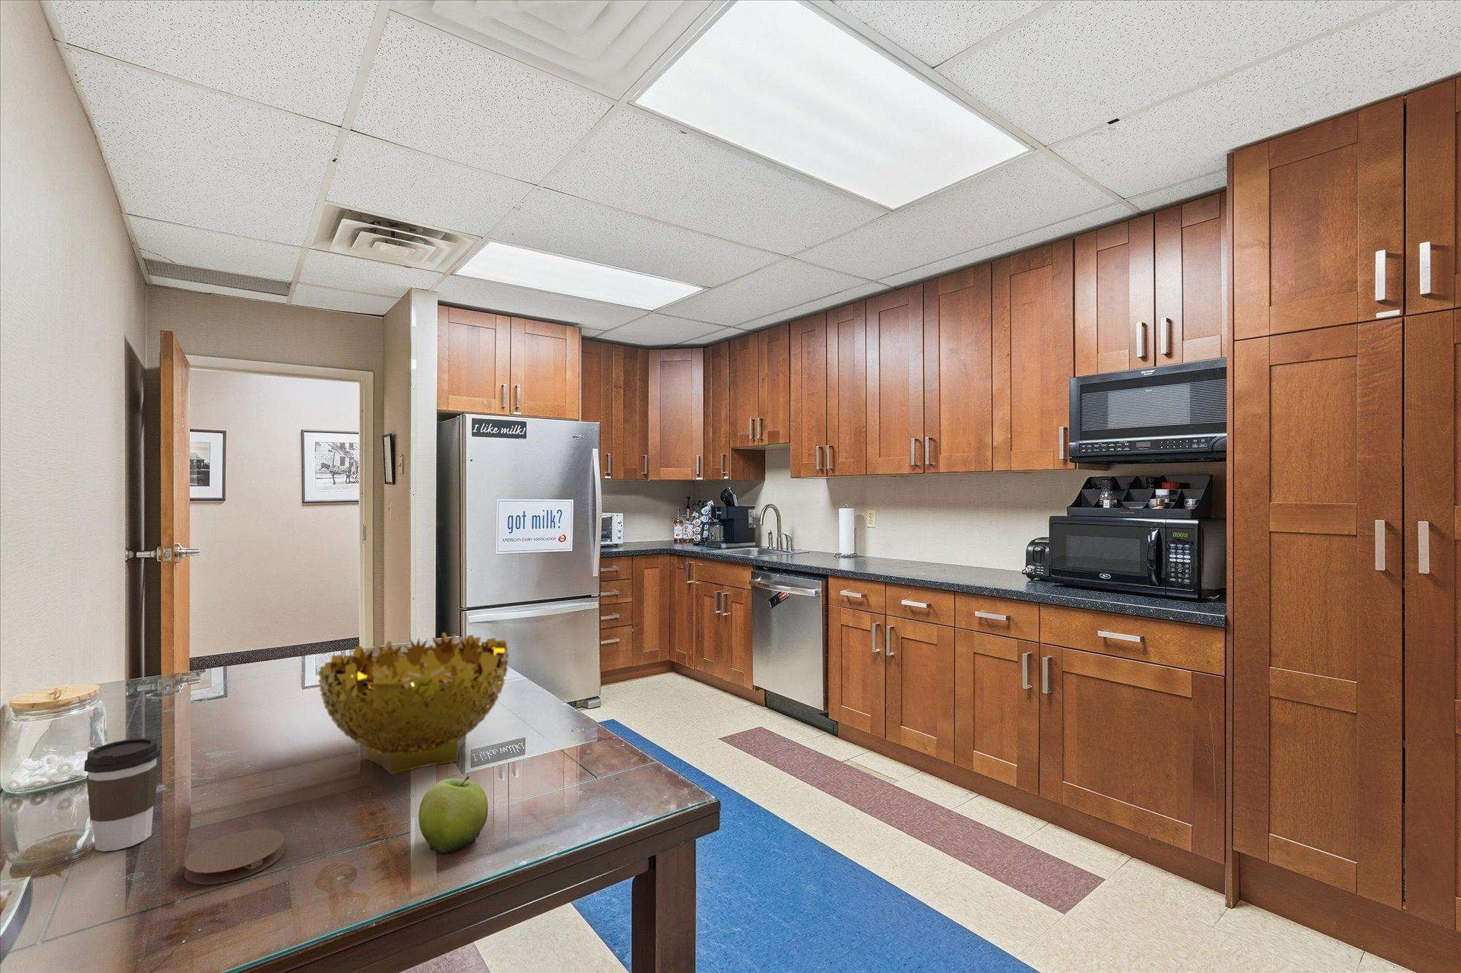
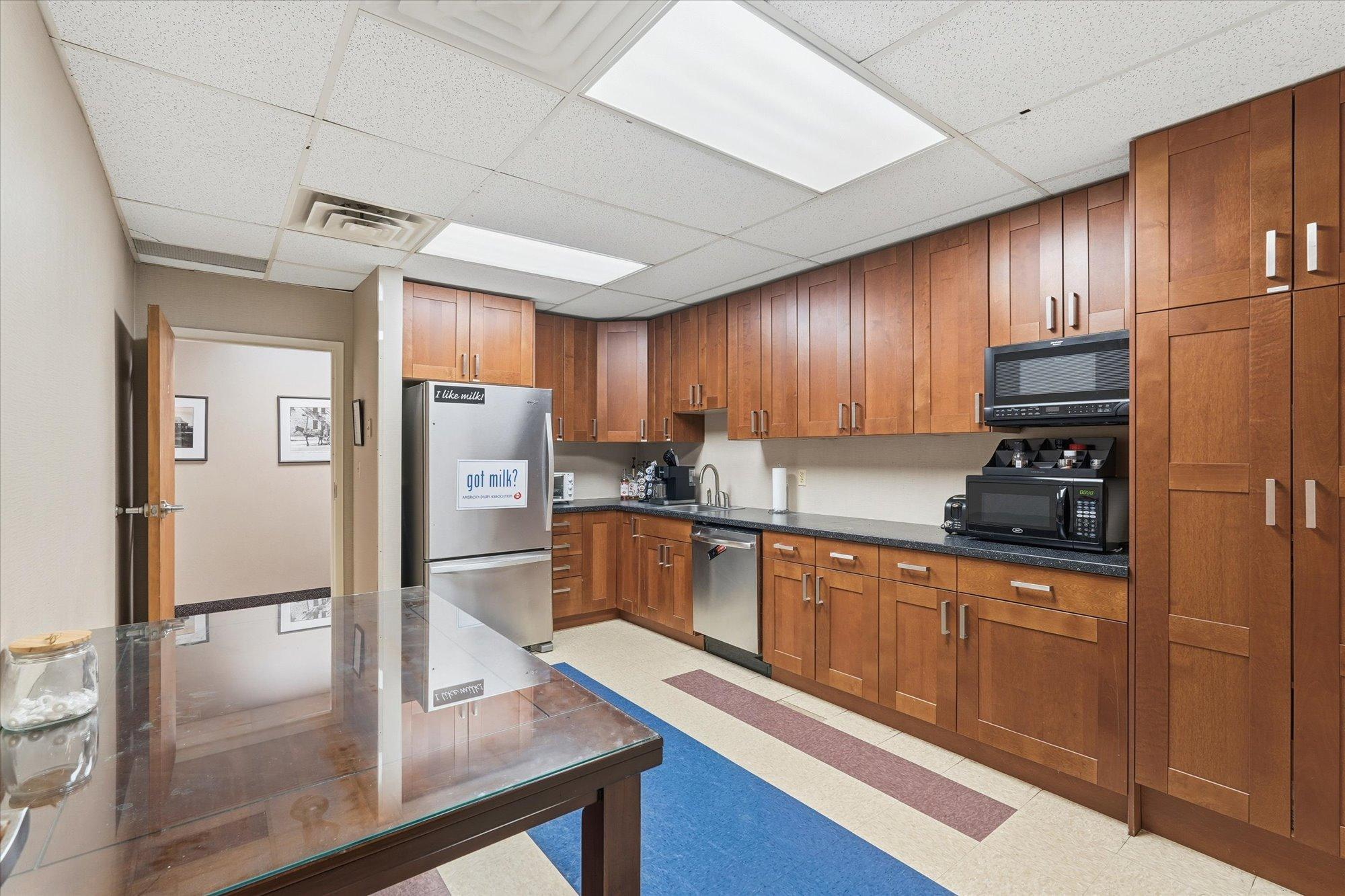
- coaster (236, 855)
- fruit (454, 811)
- decorative bowl (418, 698)
- coffee cup (123, 794)
